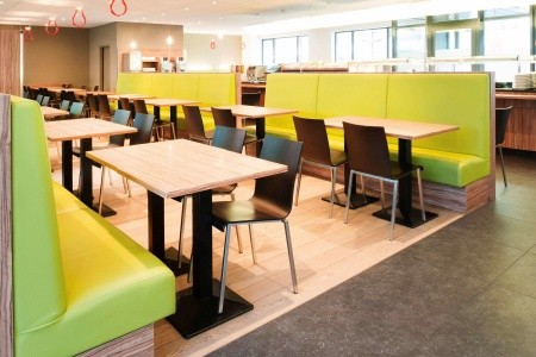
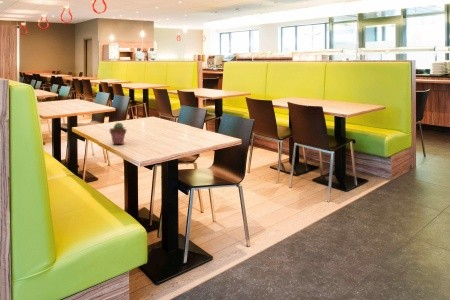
+ potted succulent (118, 133)
